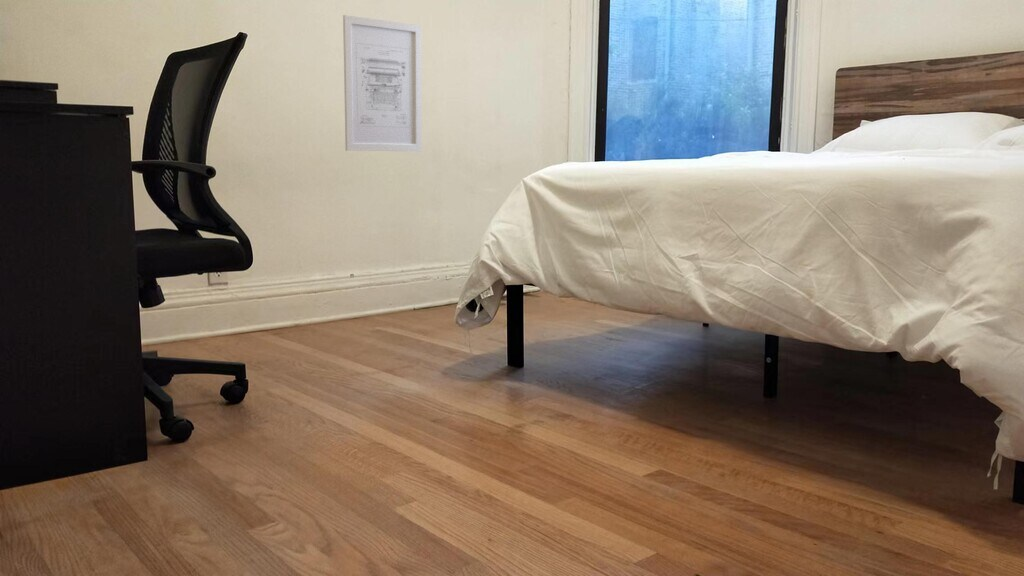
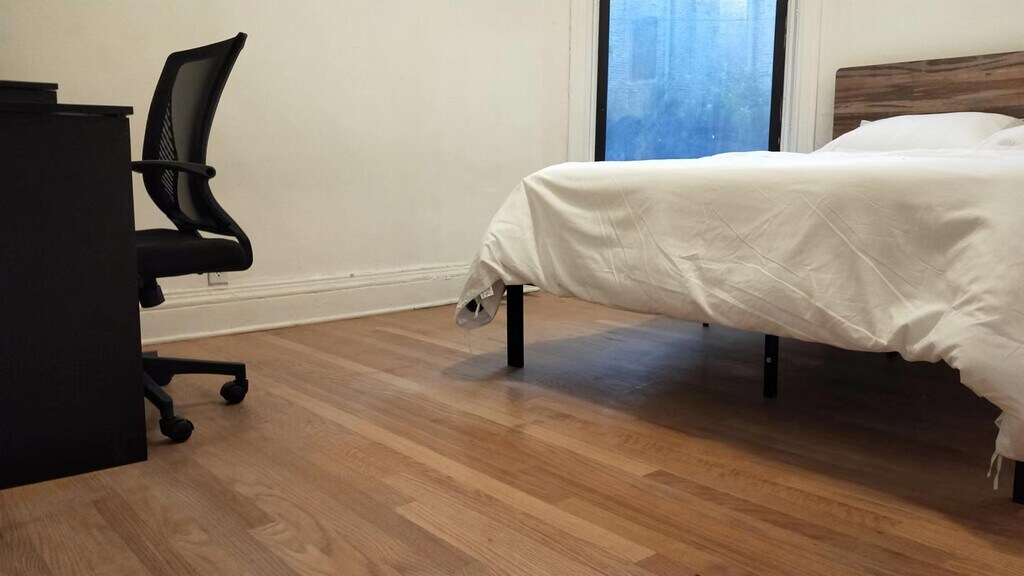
- wall art (384, 86)
